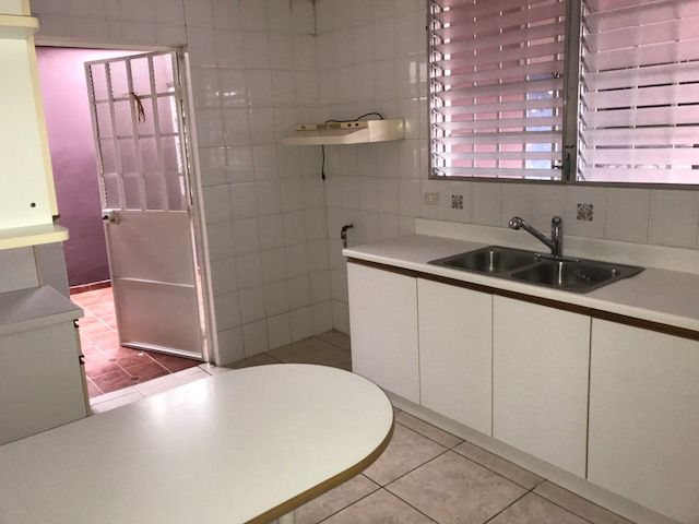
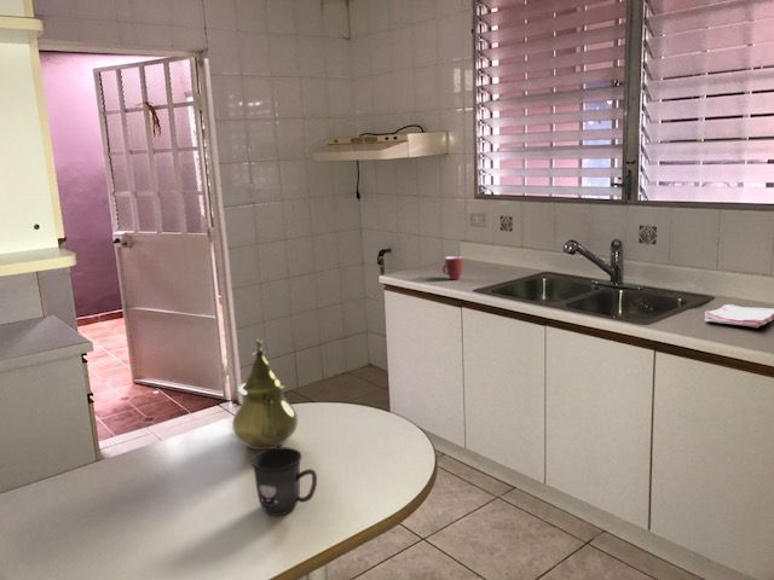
+ teapot (262, 390)
+ mug (285, 483)
+ mug (452, 268)
+ dish towel (743, 313)
